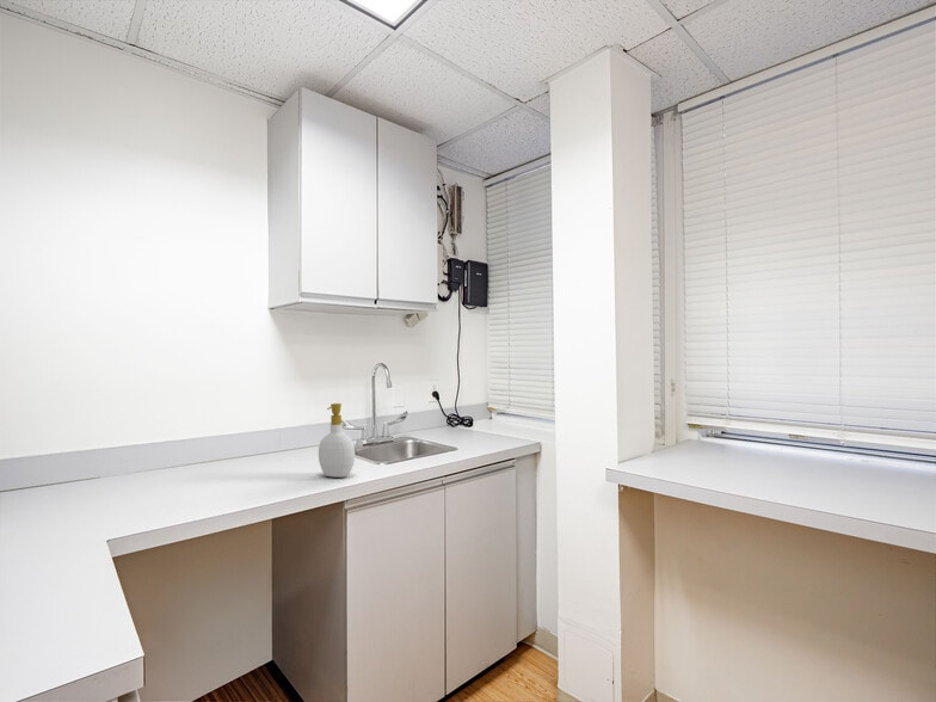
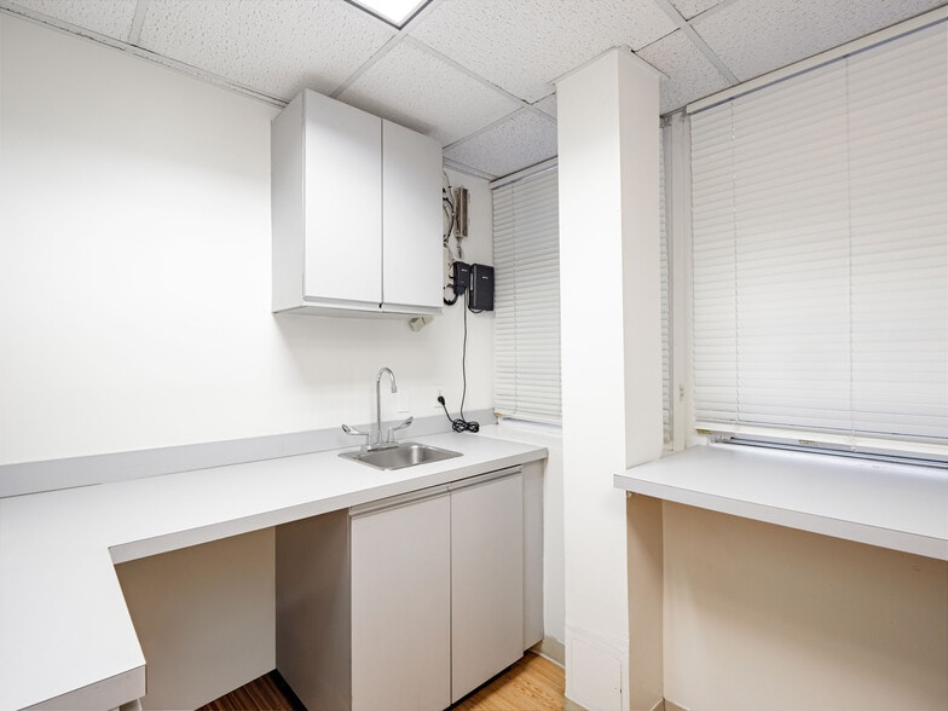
- soap bottle (335, 439)
